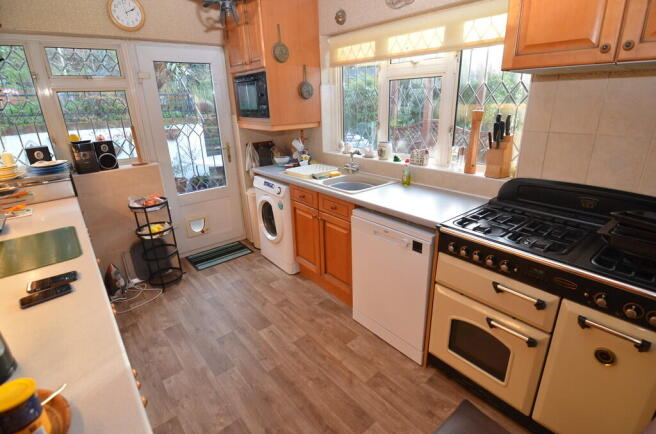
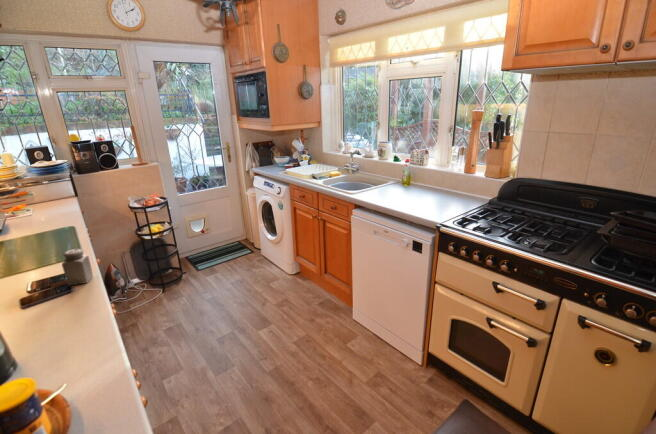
+ salt shaker (77, 265)
